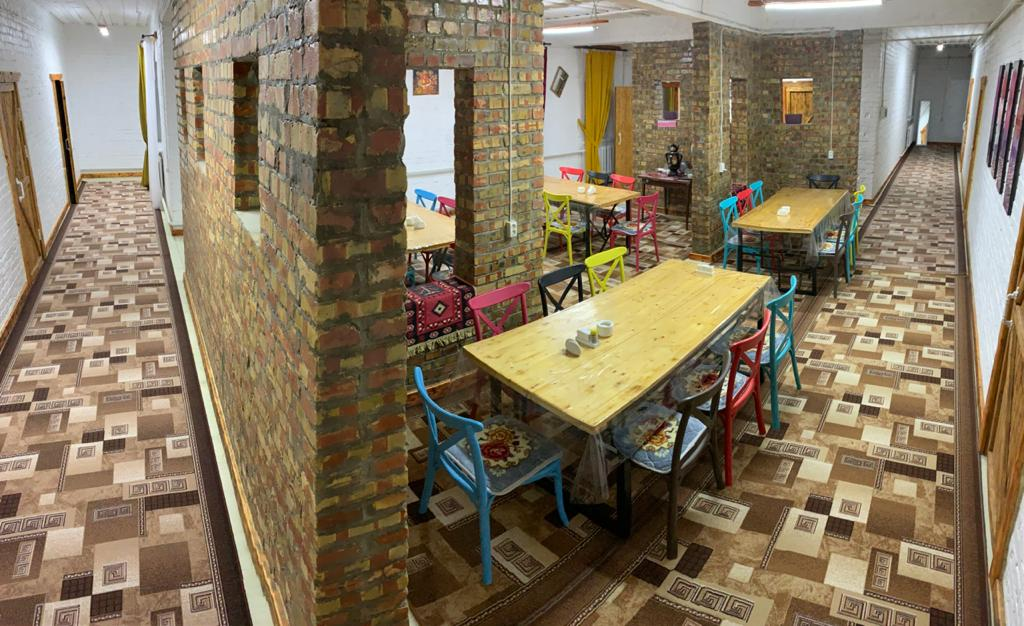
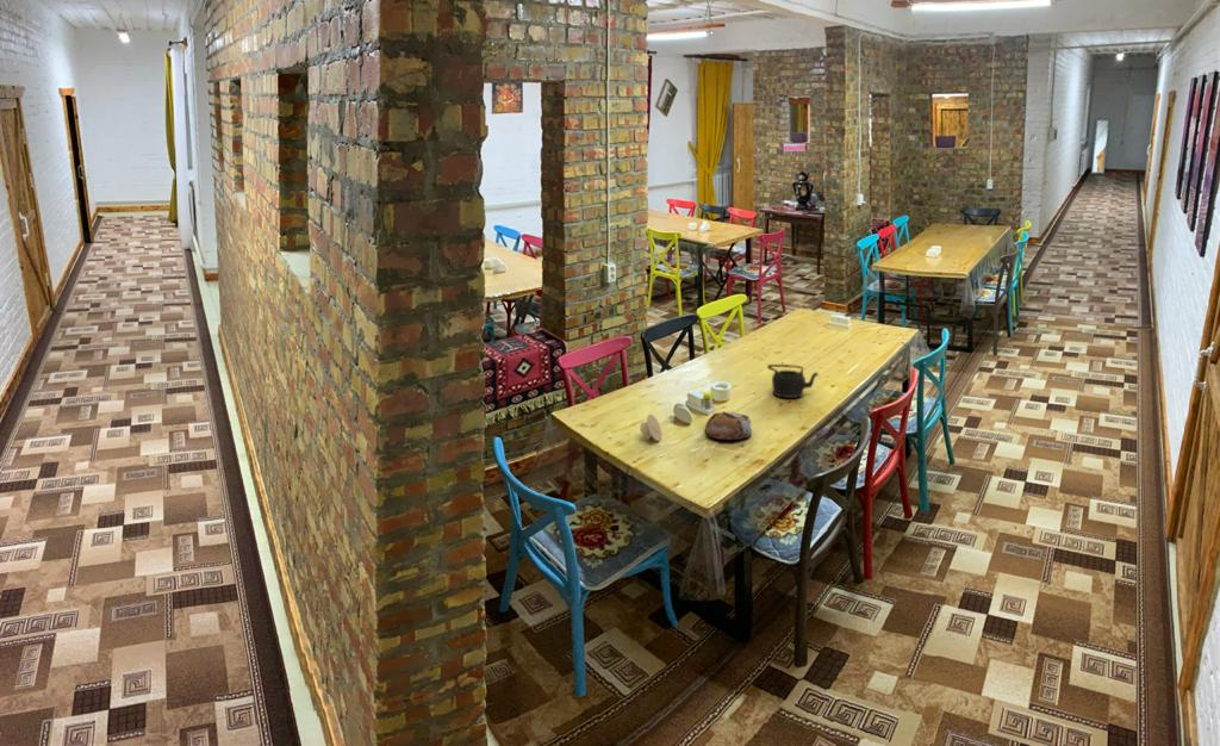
+ teapot (791, 381)
+ cup (651, 427)
+ bread (727, 422)
